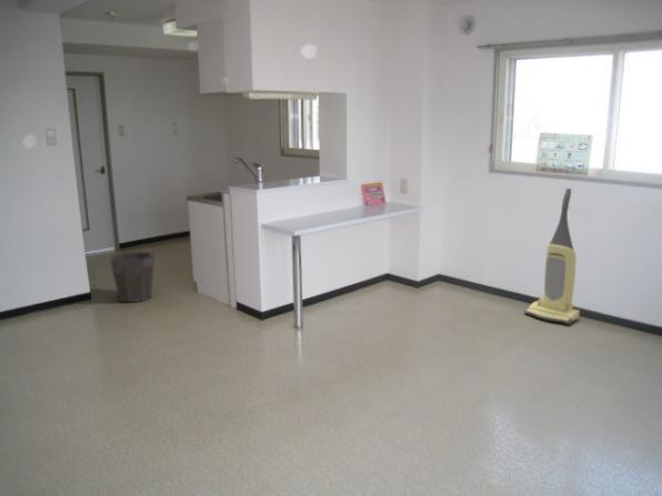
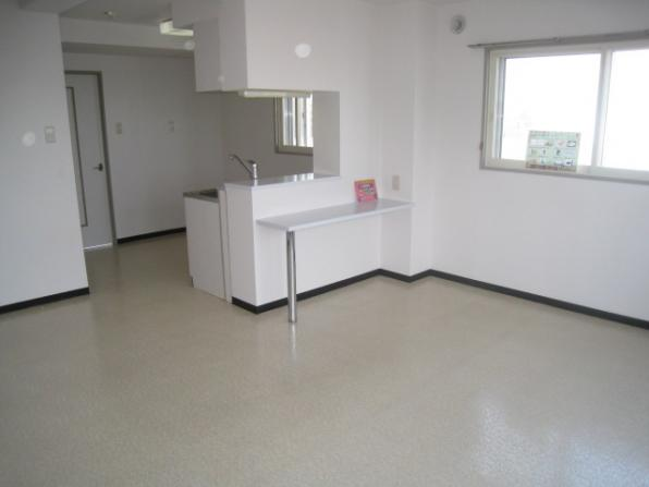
- vacuum cleaner (558, 254)
- waste bin (133, 276)
